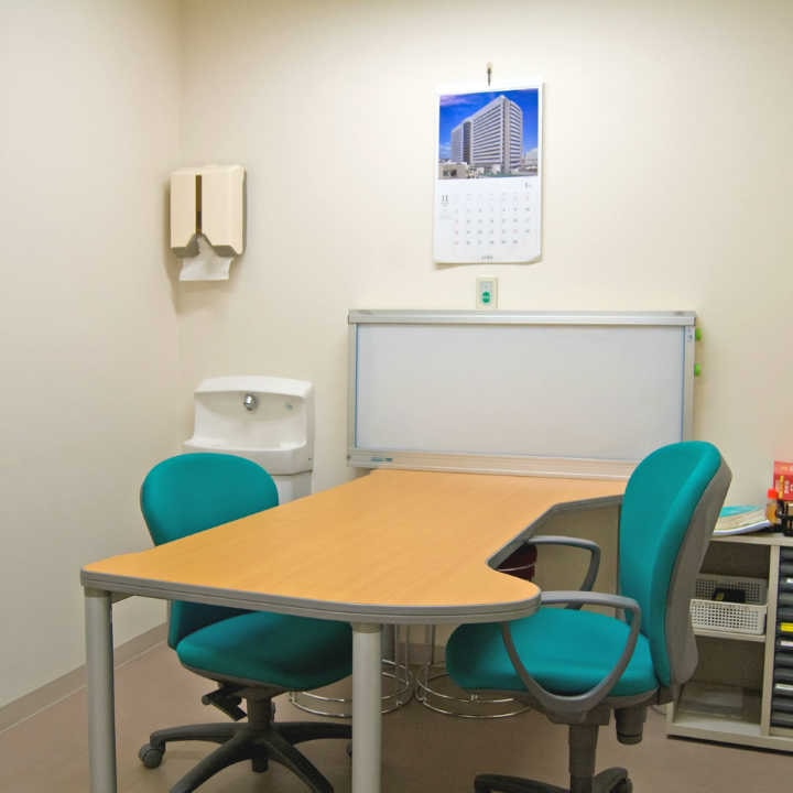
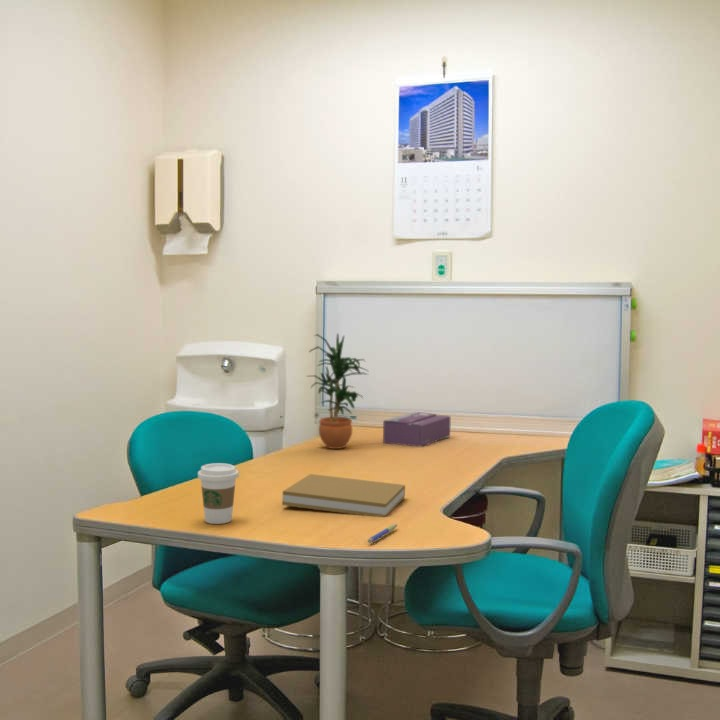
+ pen (383, 532)
+ book (345, 494)
+ coffee cup (218, 493)
+ potted plant (340, 390)
+ tissue box (417, 428)
